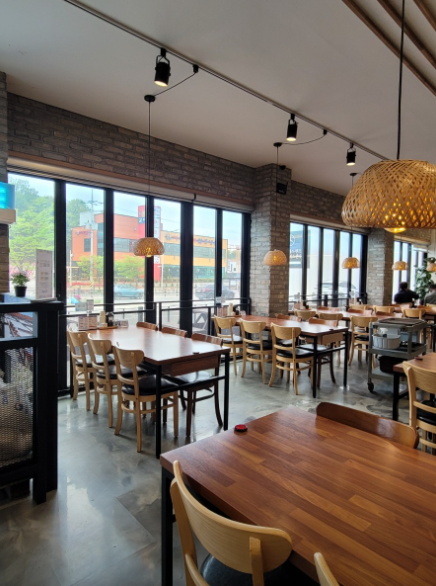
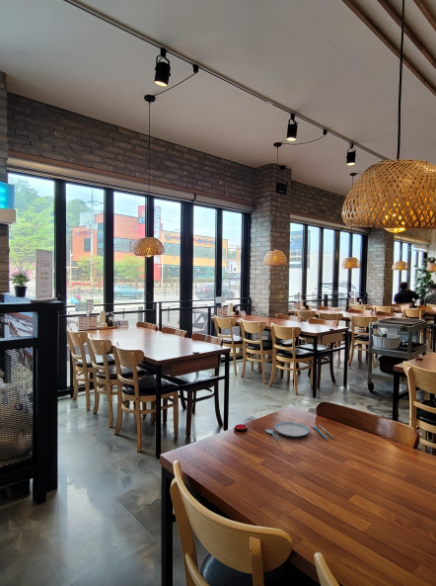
+ plate (297, 431)
